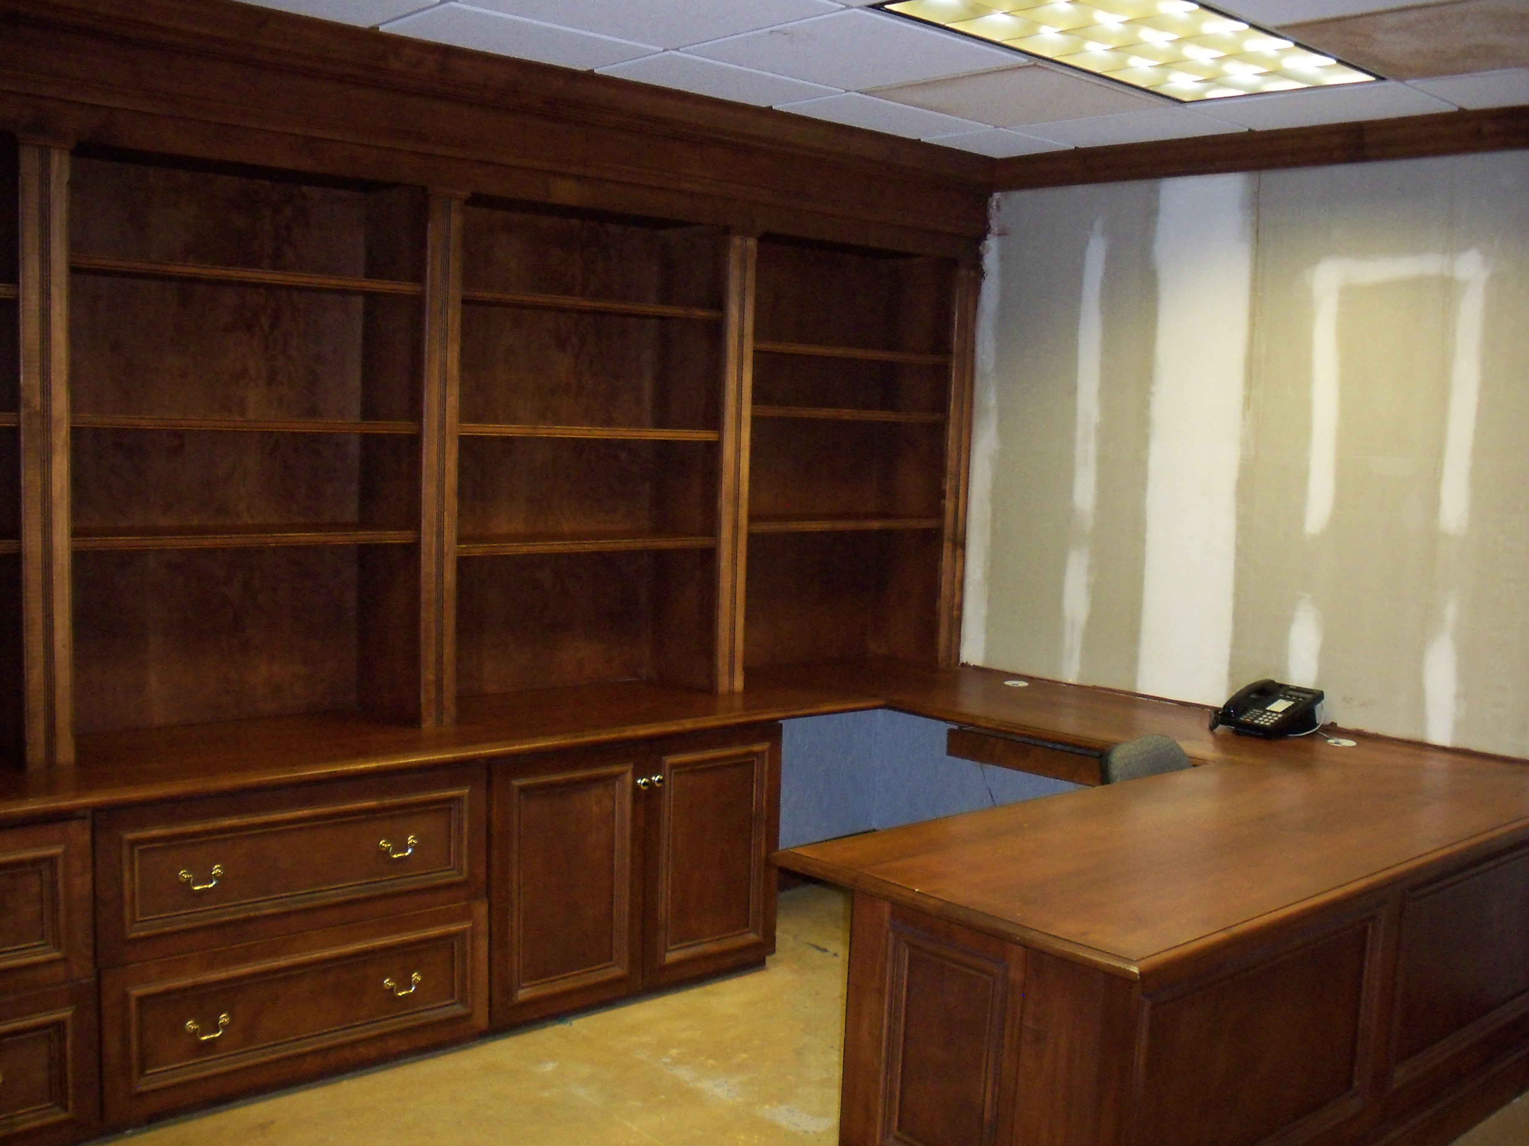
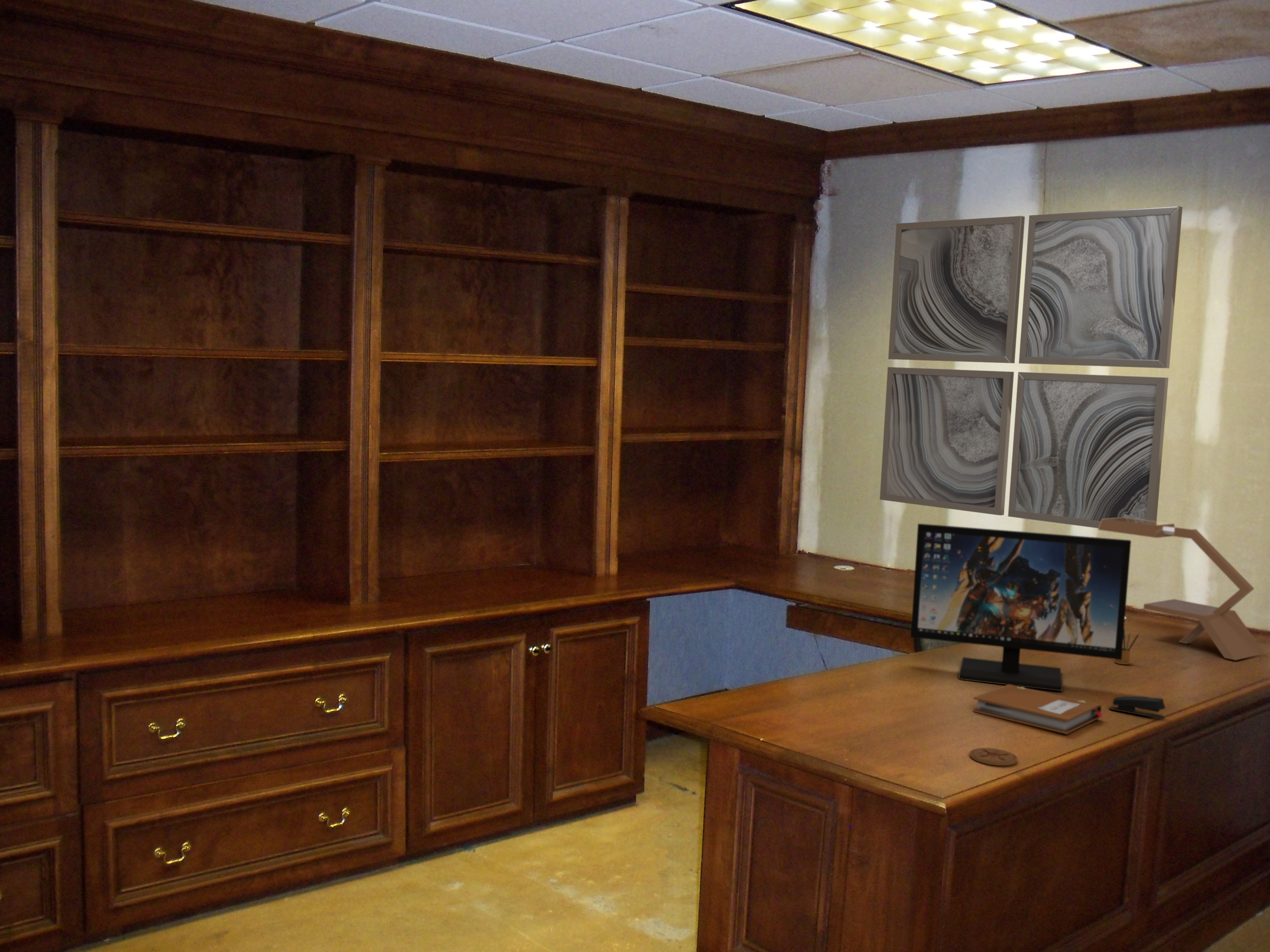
+ coaster (994, 756)
+ notebook (1040, 708)
+ desk lamp (1176, 599)
+ computer monitor (1017, 603)
+ wall art (1019, 363)
+ stapler (1137, 704)
+ pencil box (1124, 646)
